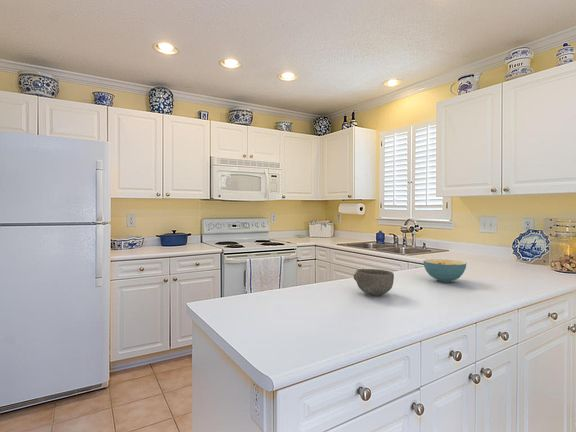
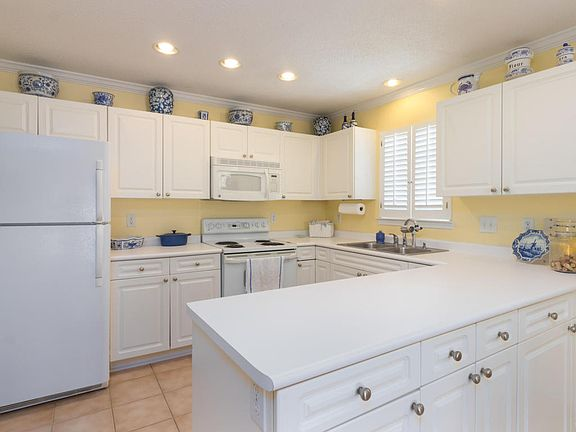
- cereal bowl (444, 271)
- bowl (373, 282)
